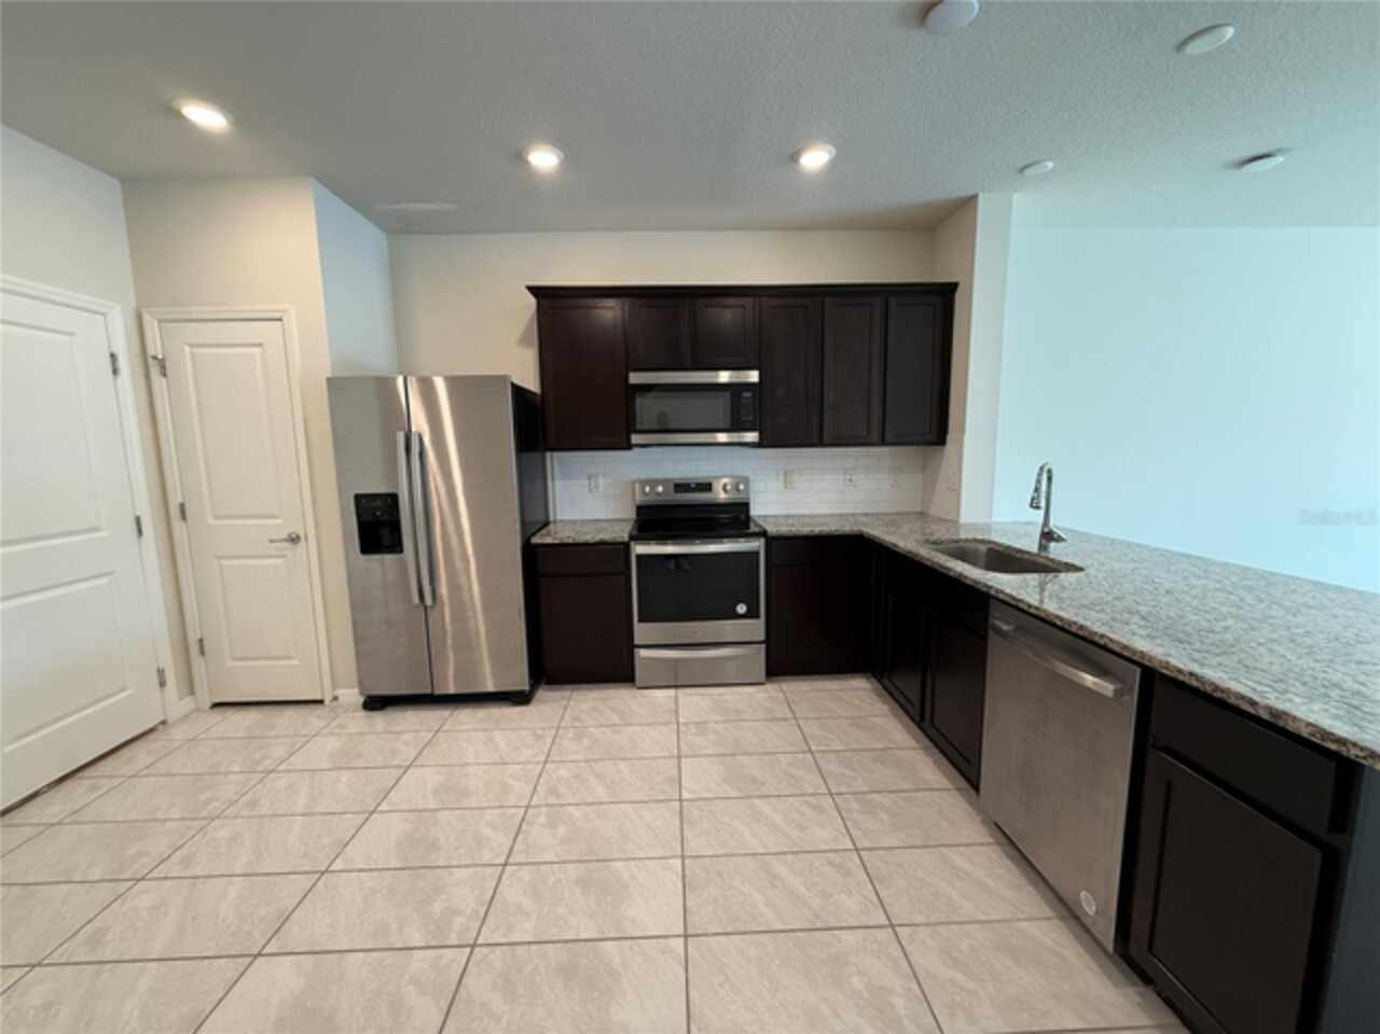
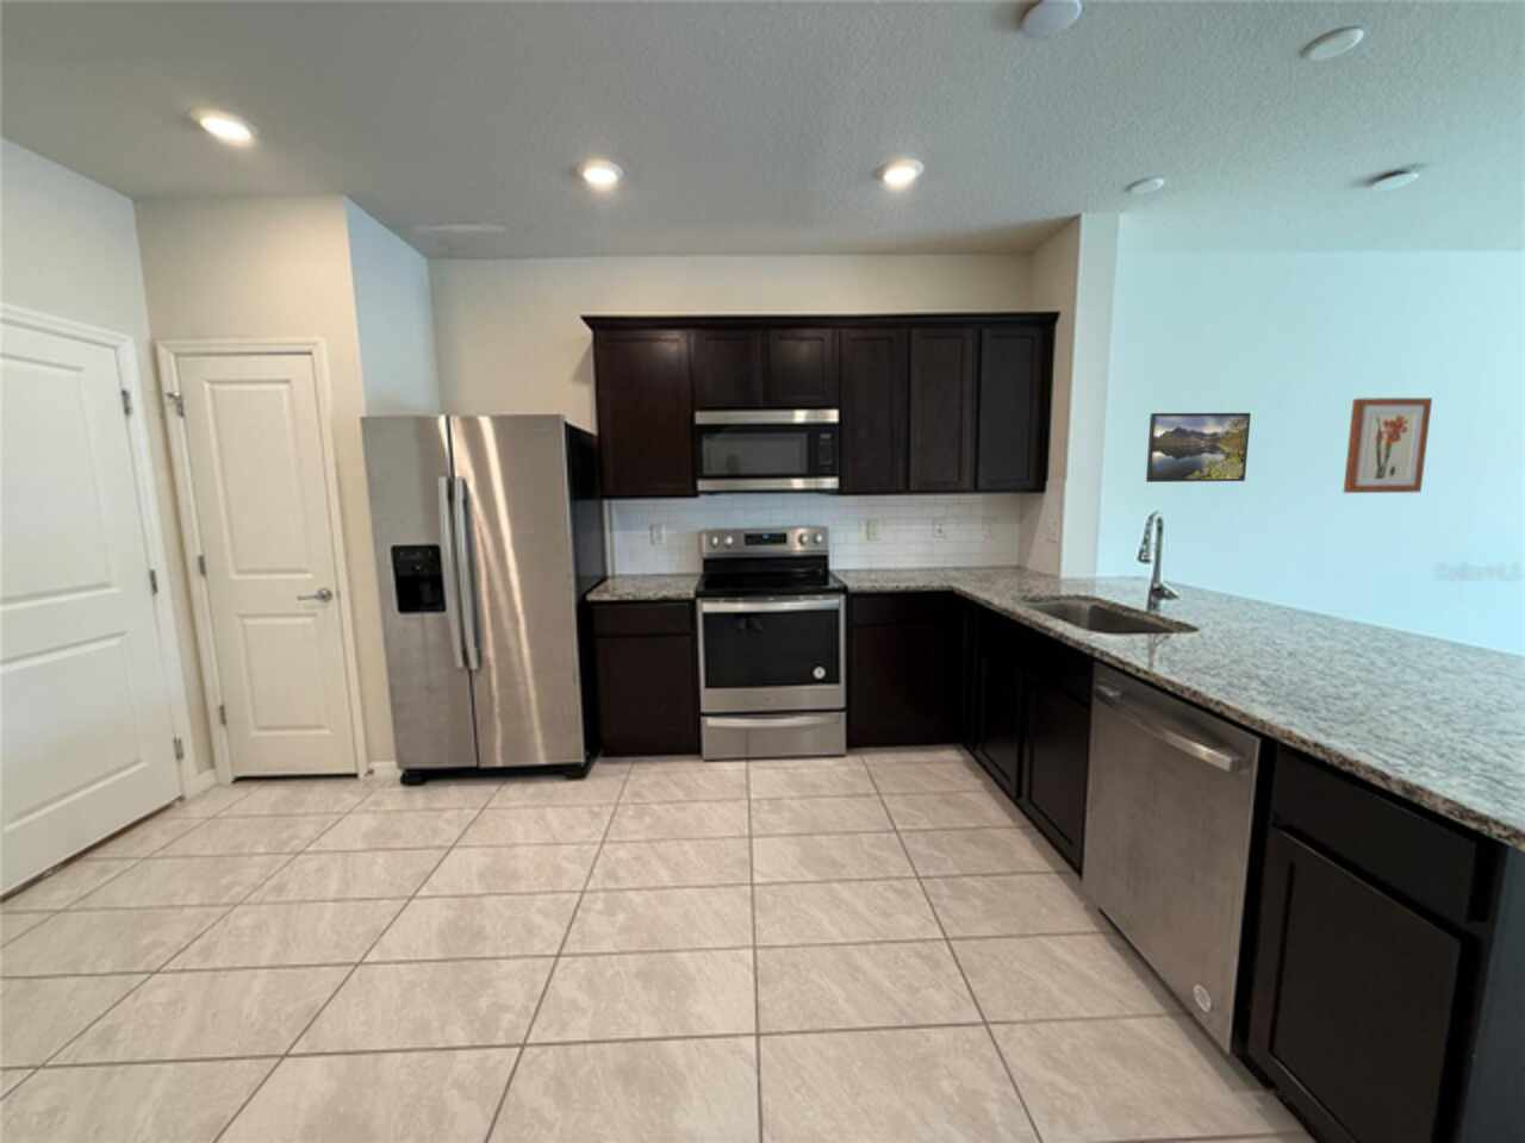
+ wall art (1387, 445)
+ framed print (1197, 447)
